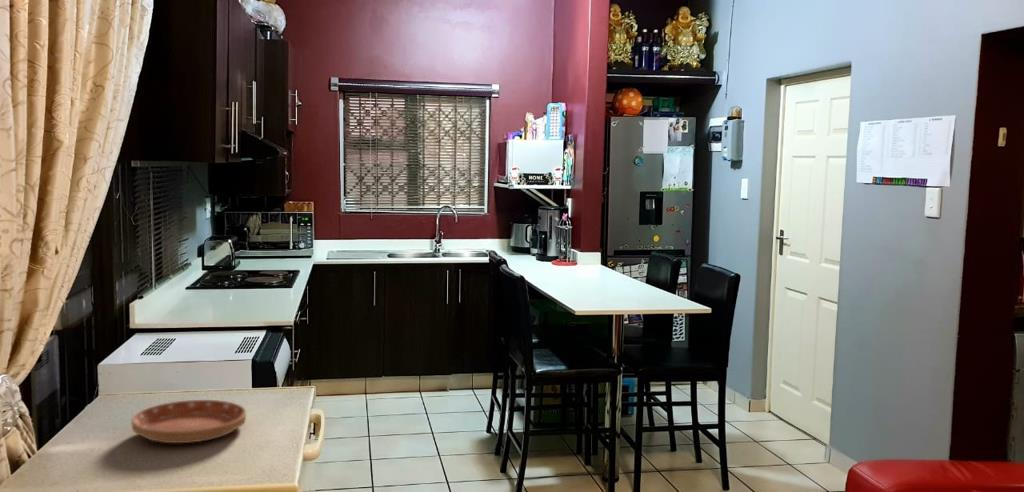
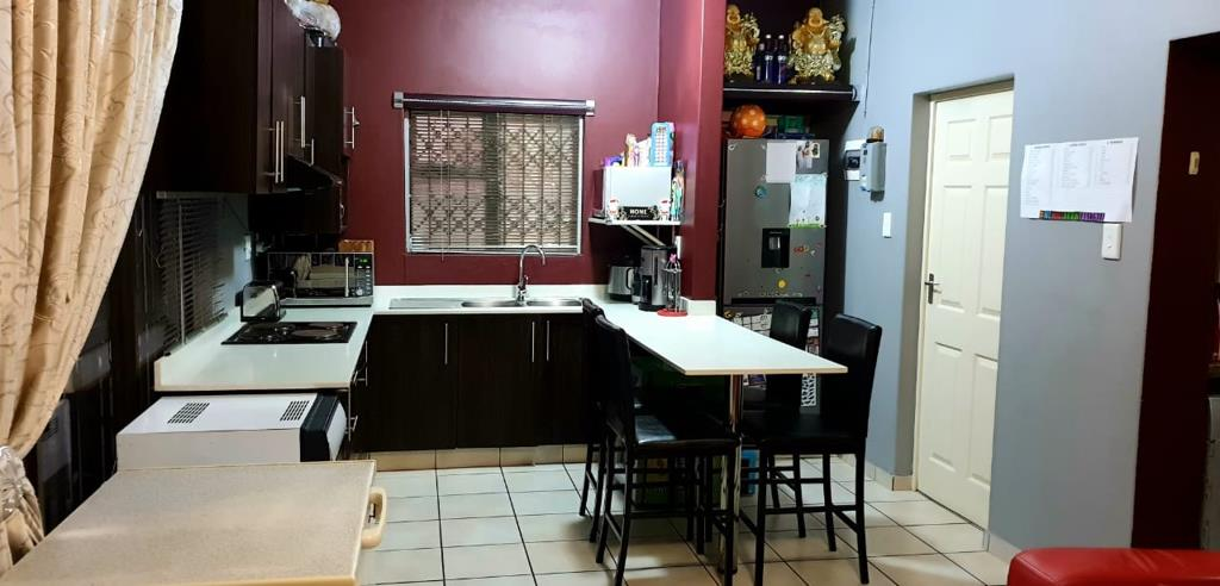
- saucer (190, 422)
